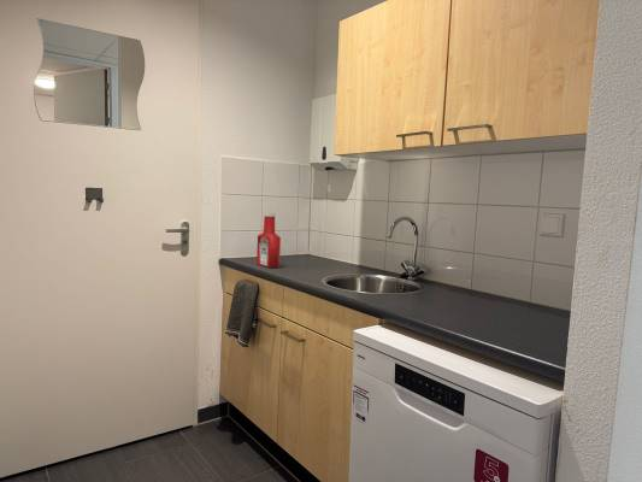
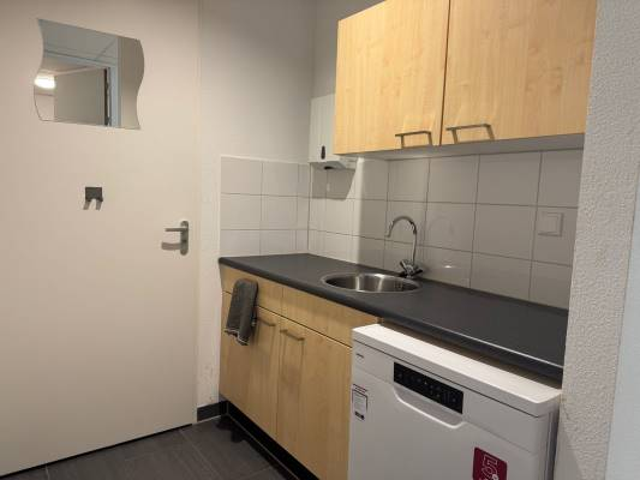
- soap bottle (269, 239)
